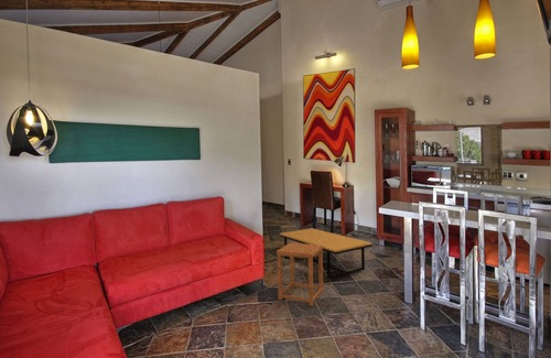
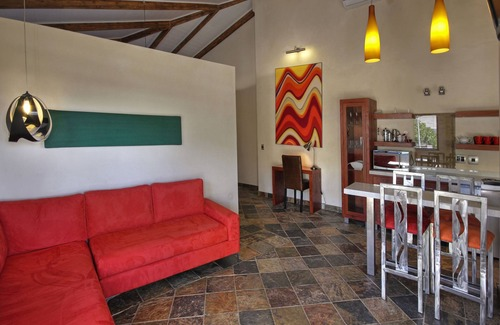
- side table (293, 272)
- coffee table (322, 249)
